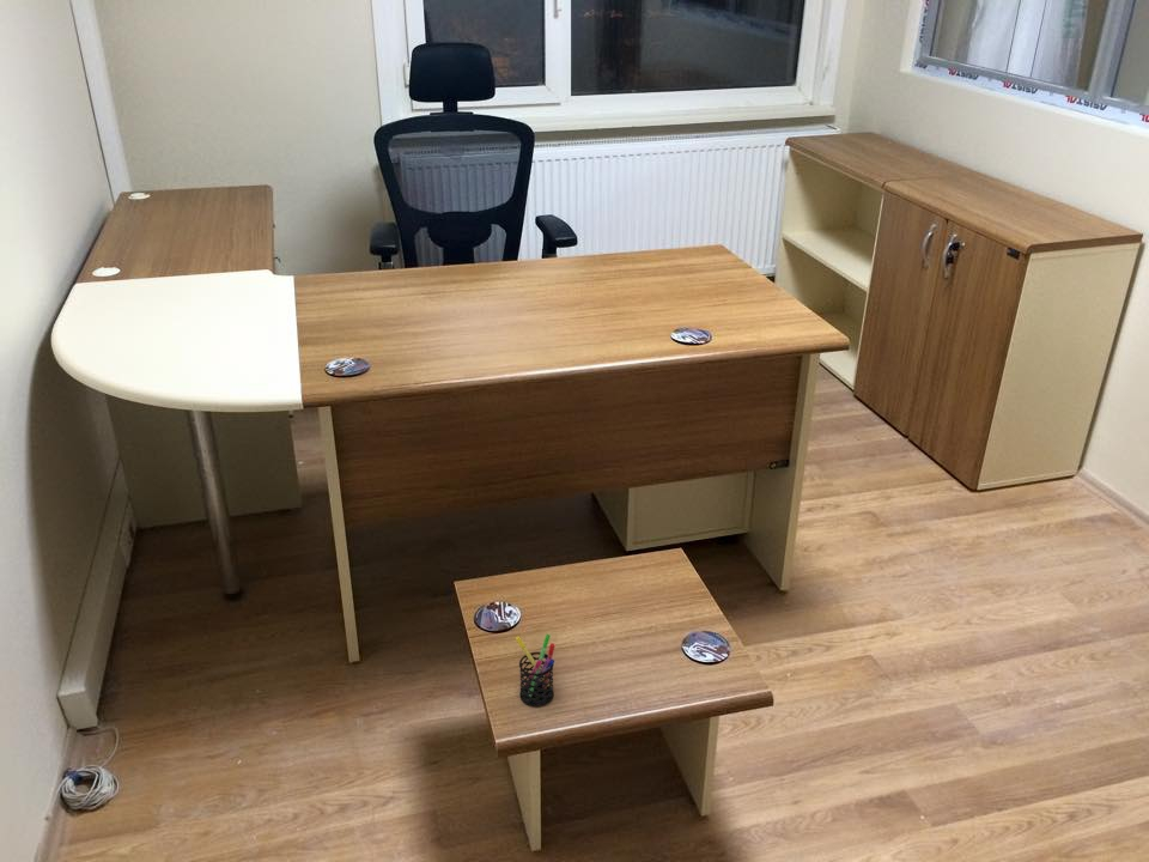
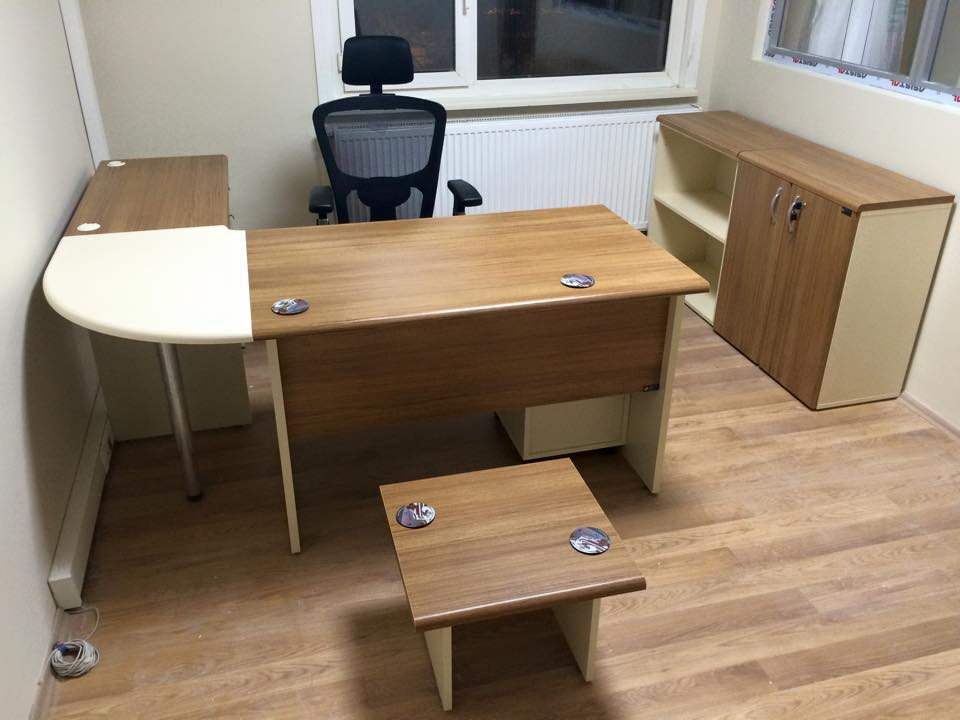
- pen holder (540, 666)
